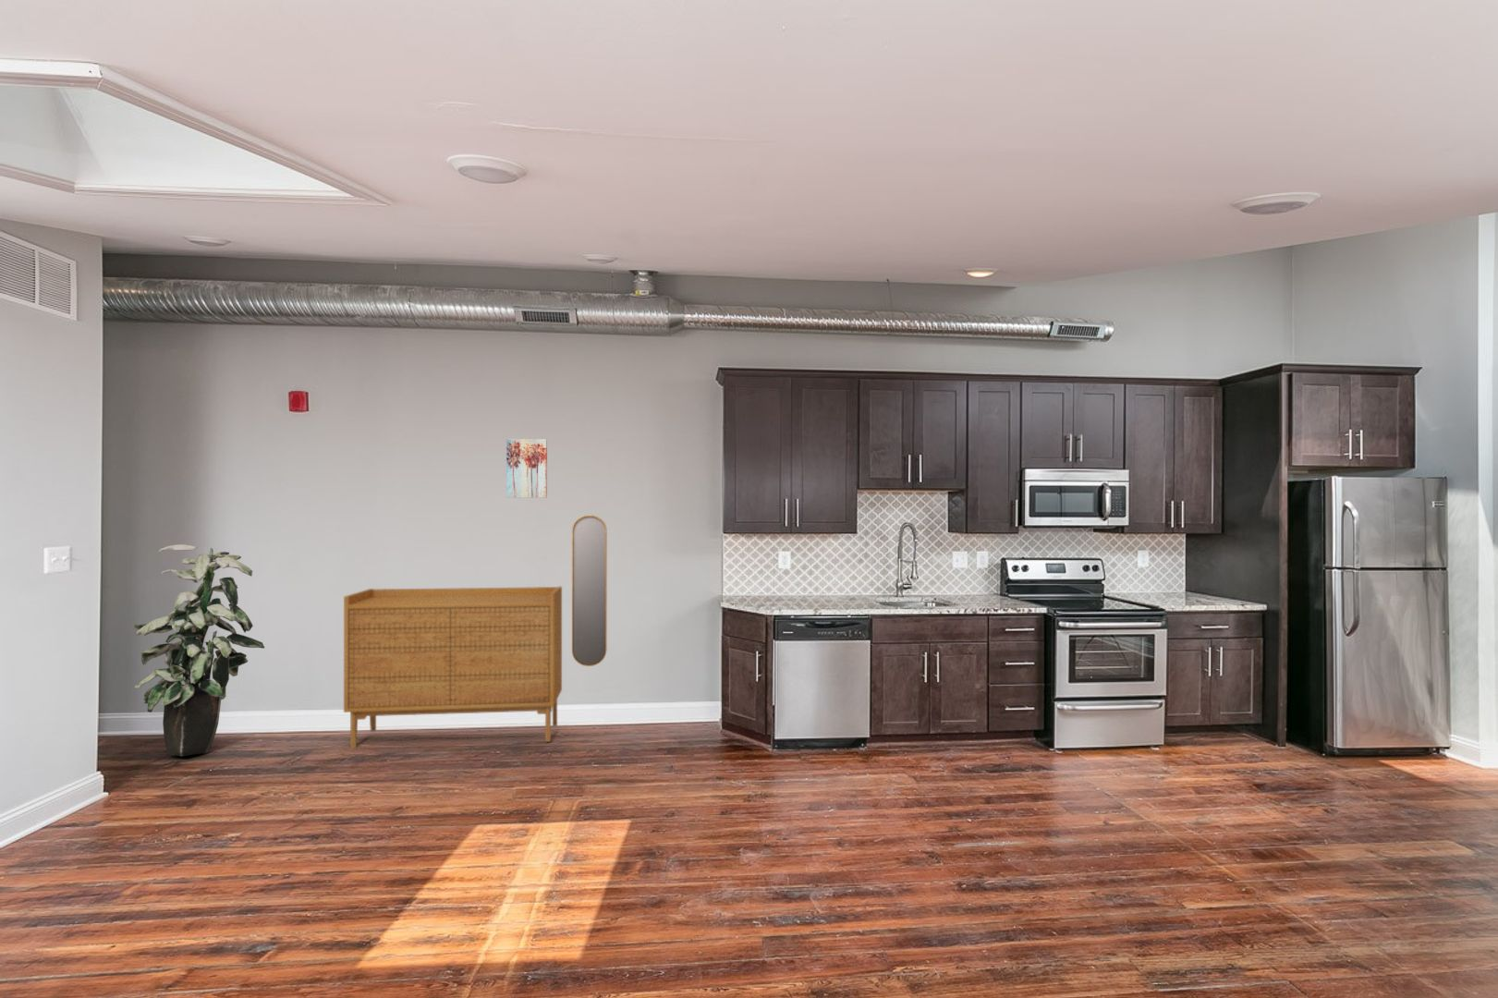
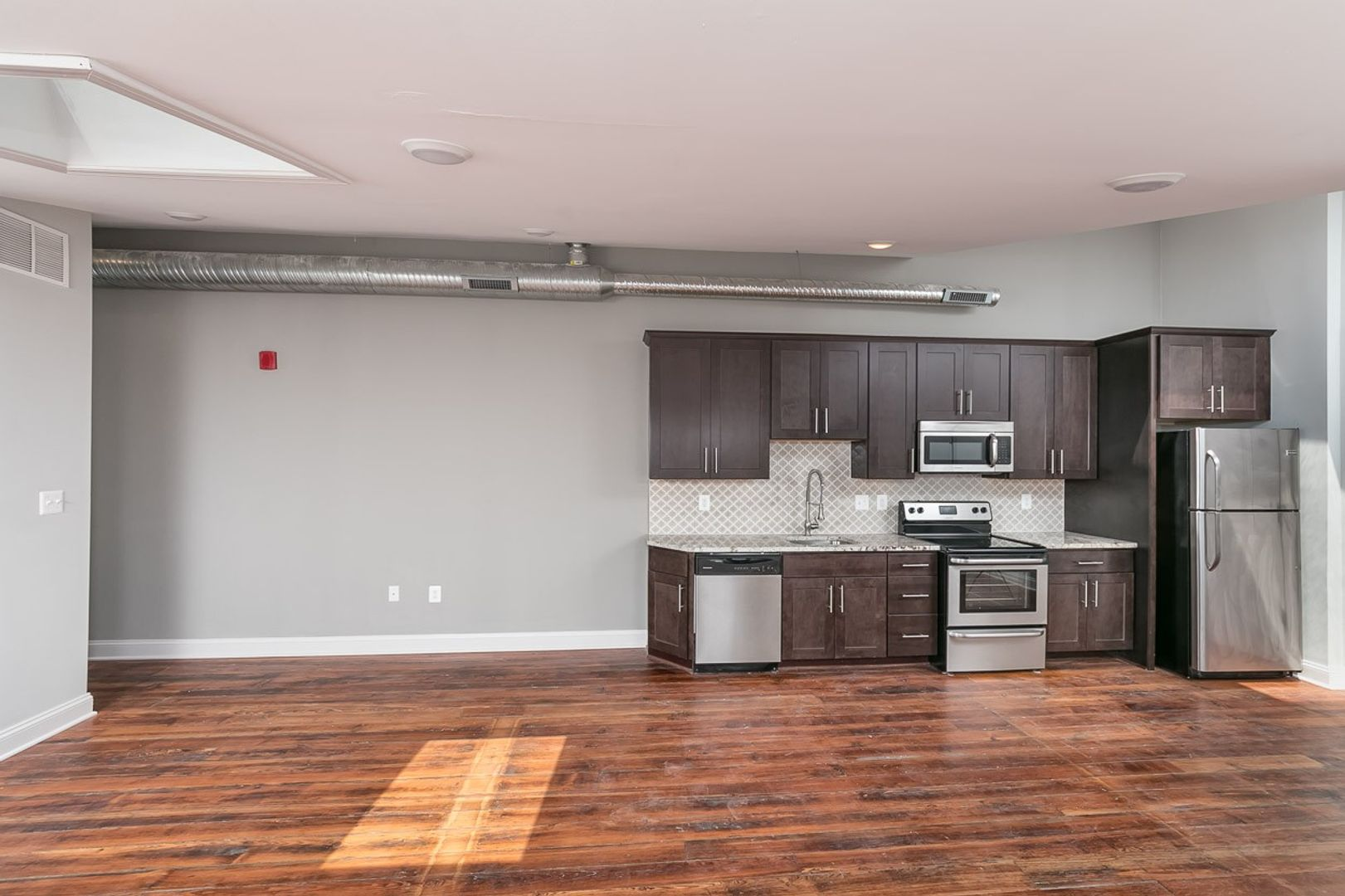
- home mirror (589, 589)
- indoor plant (193, 647)
- wall art (527, 468)
- sideboard (459, 664)
